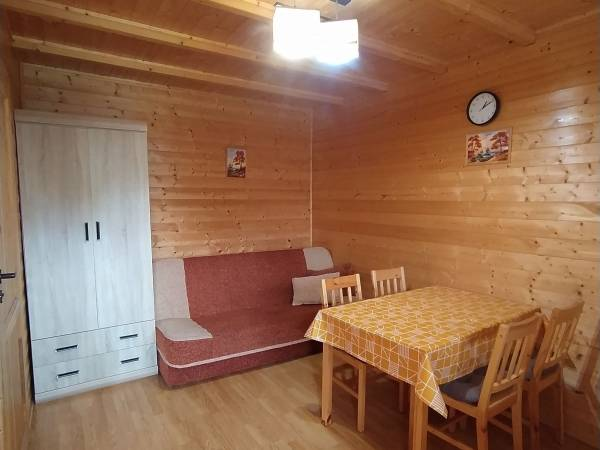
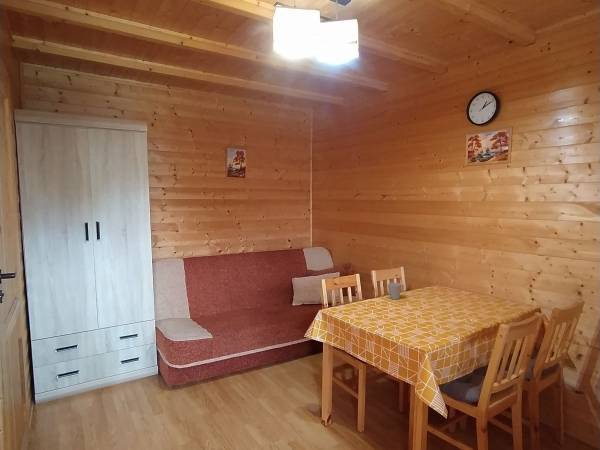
+ mug (396, 290)
